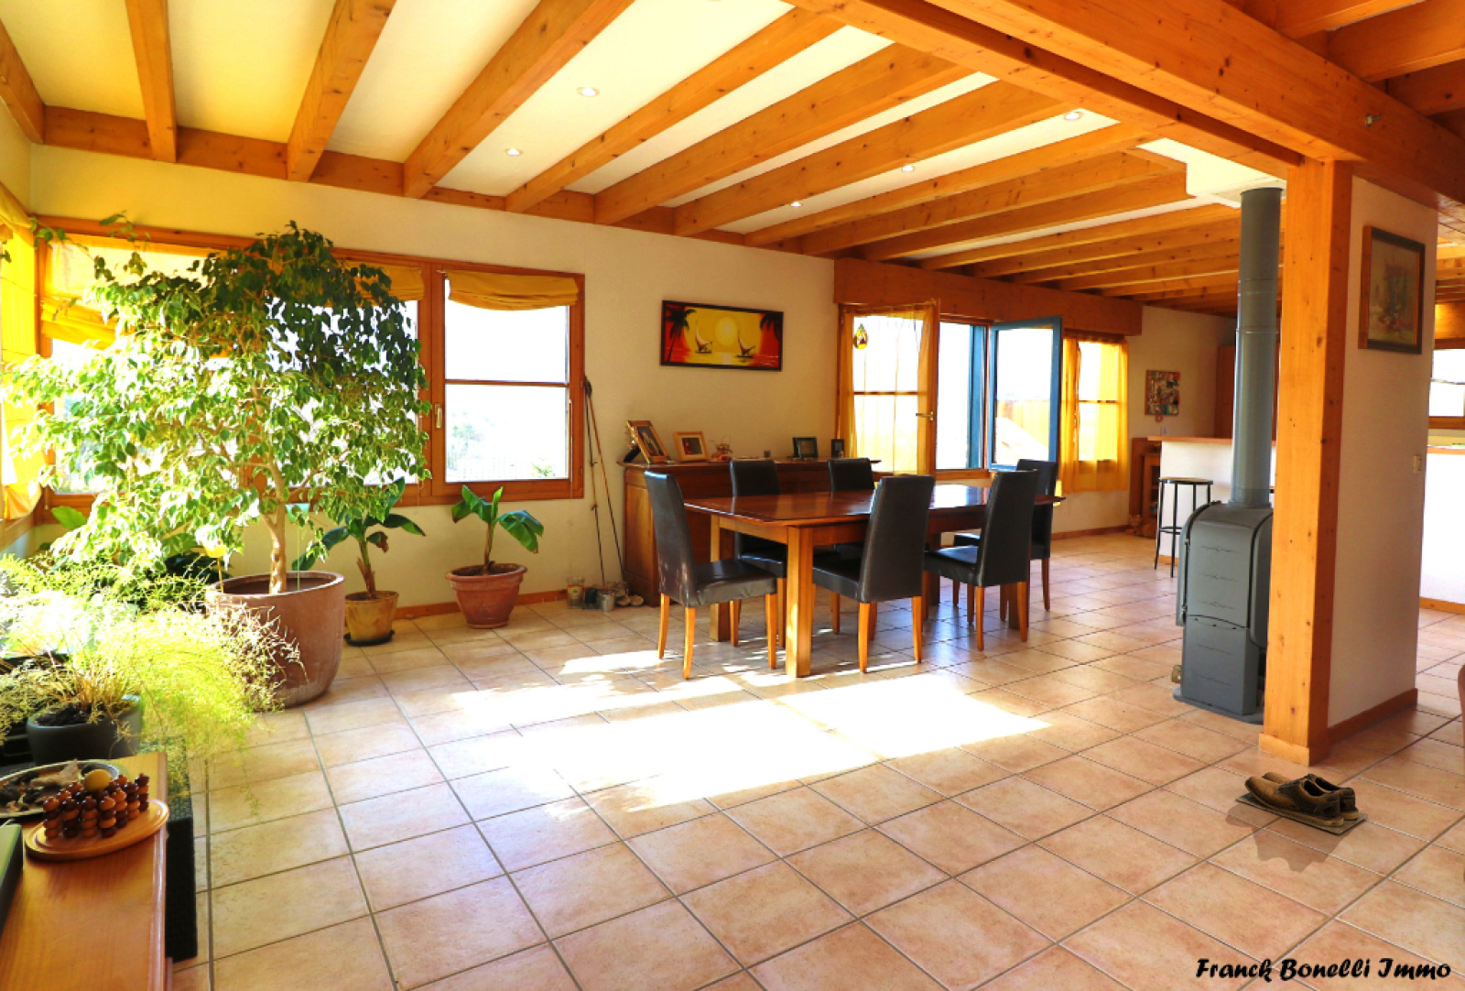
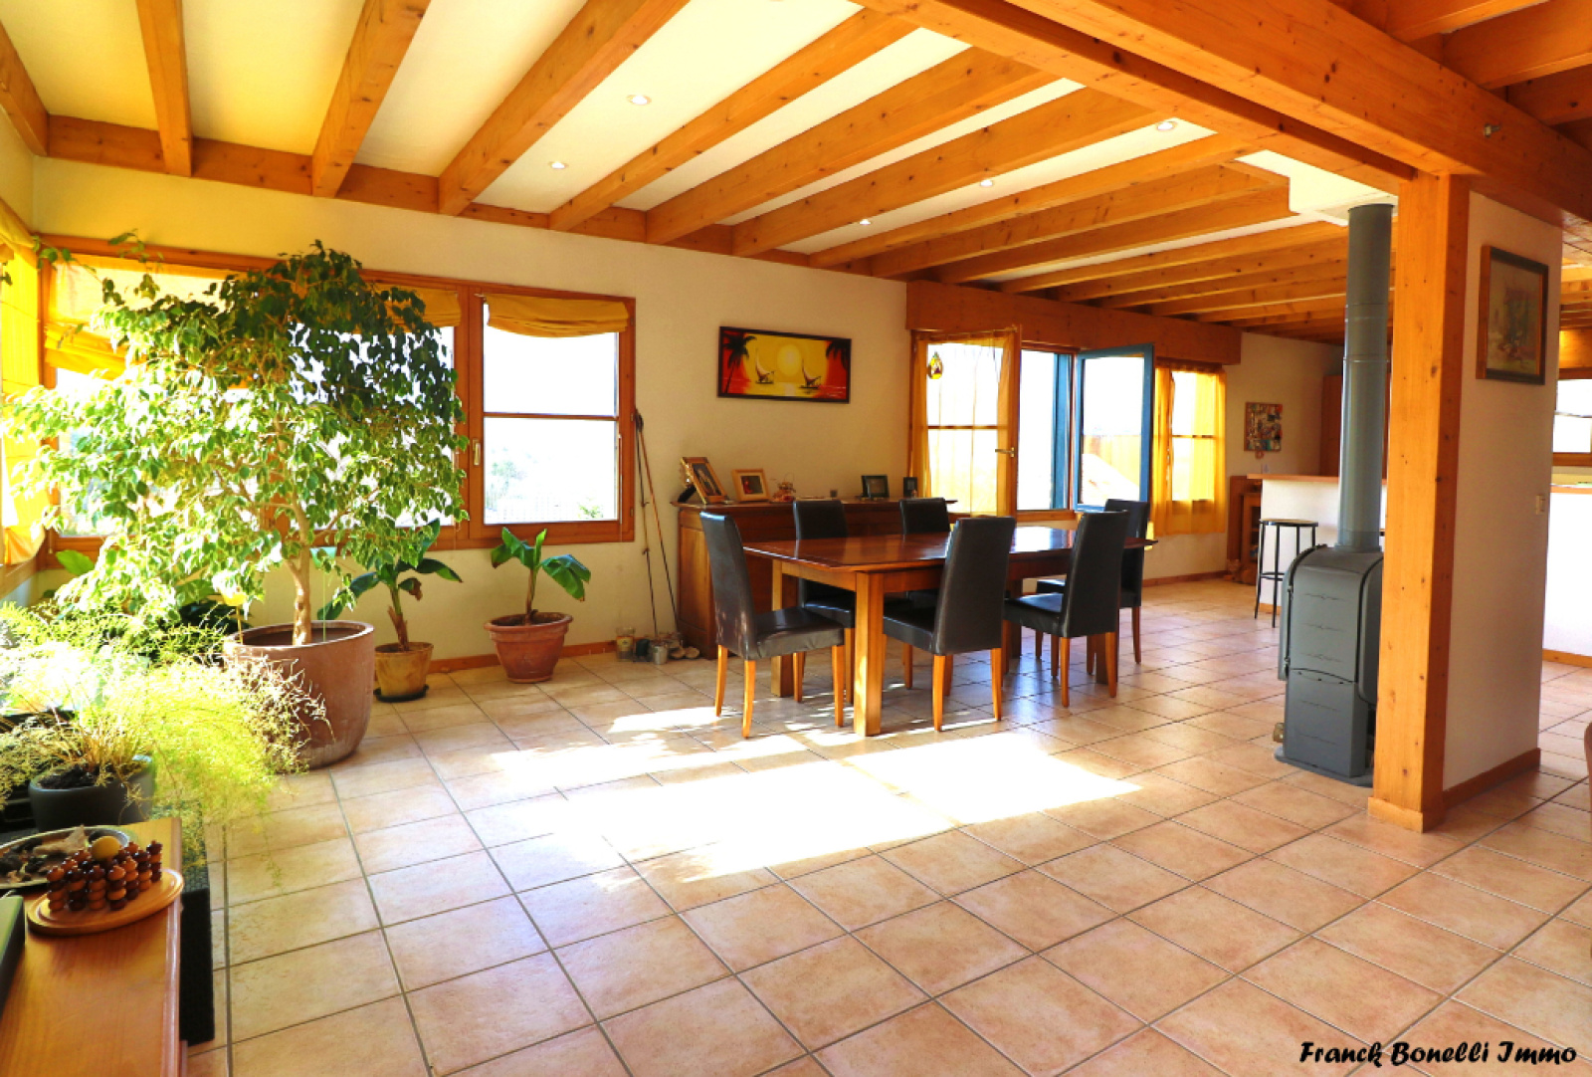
- shoes (1301, 791)
